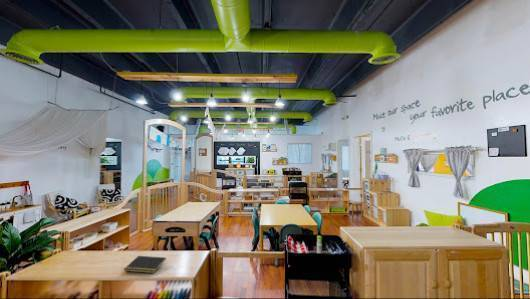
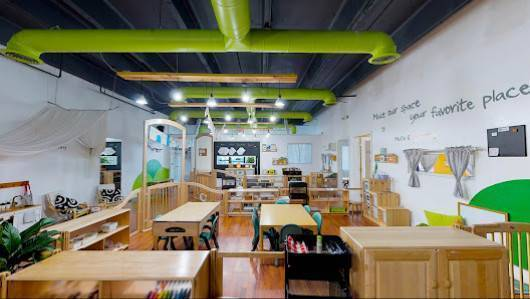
- notepad (145, 264)
